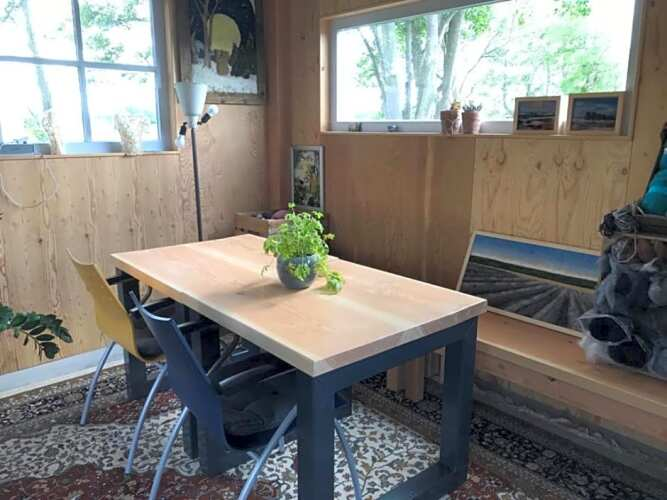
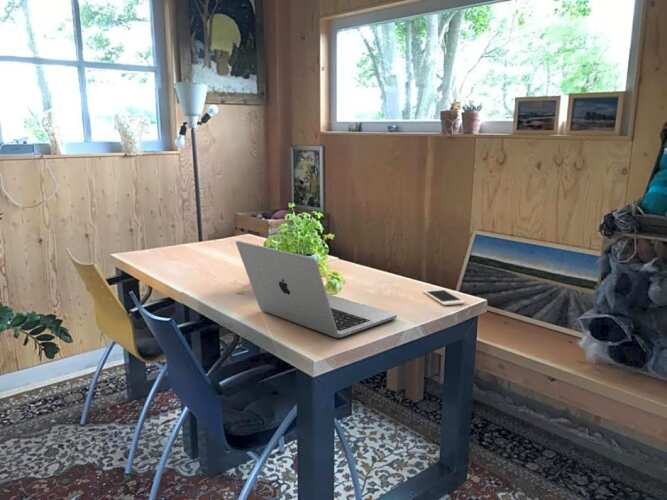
+ cell phone (443, 296)
+ laptop (317, 279)
